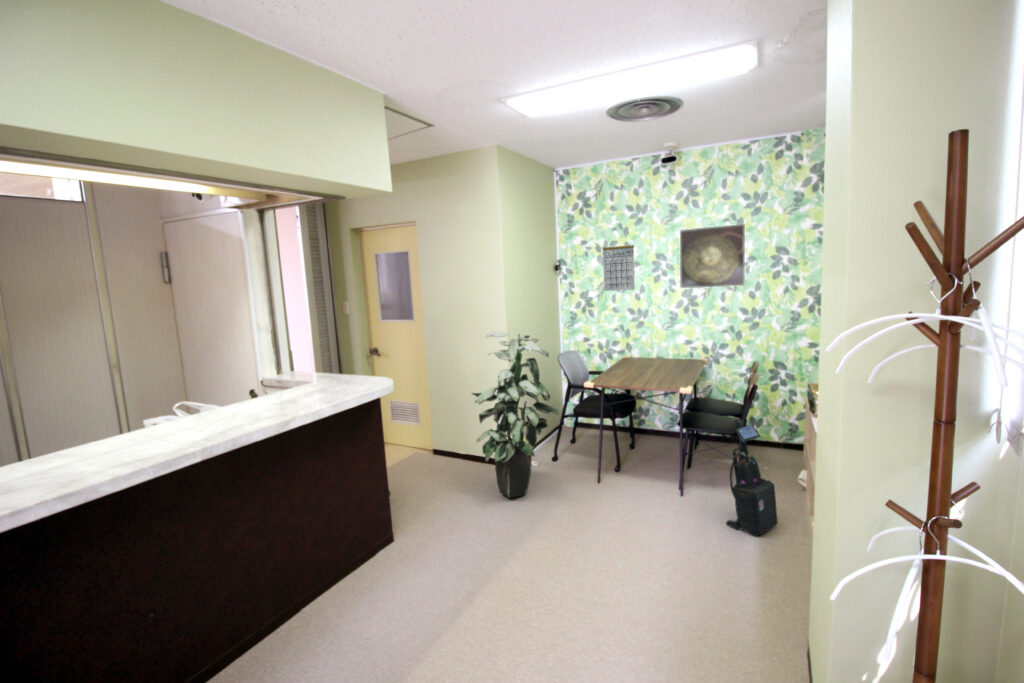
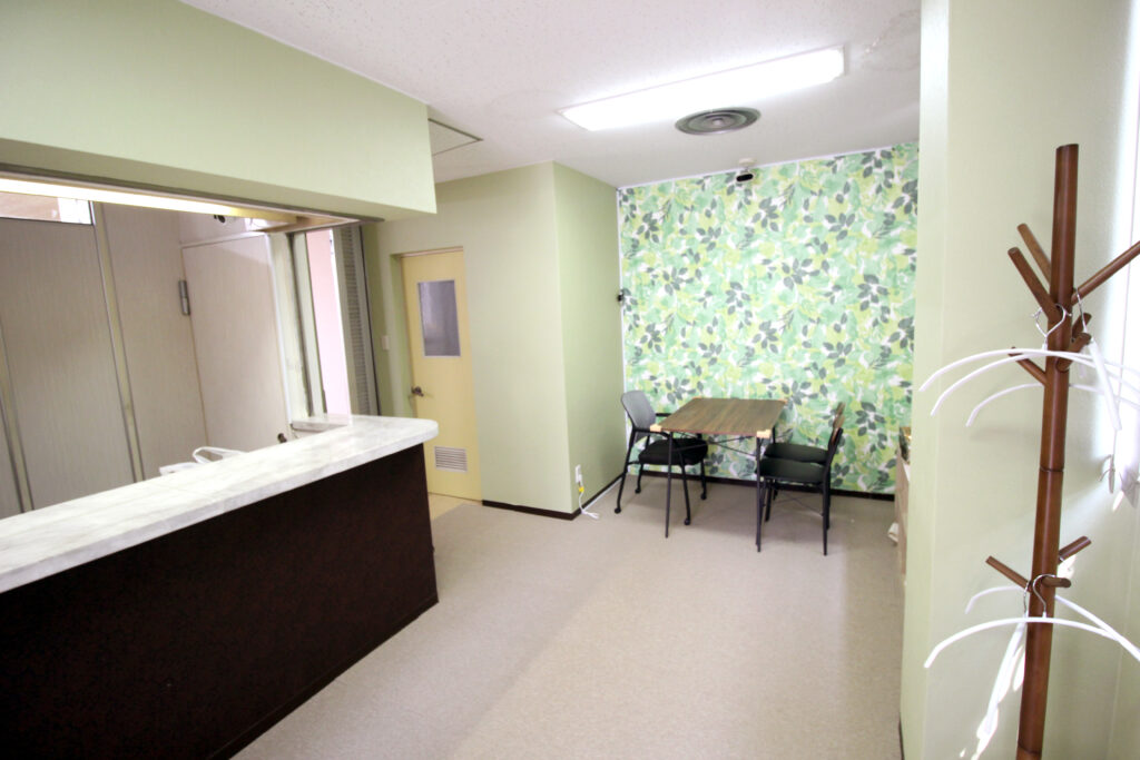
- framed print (711, 257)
- vacuum cleaner (748, 474)
- calendar (618, 263)
- indoor plant (511, 412)
